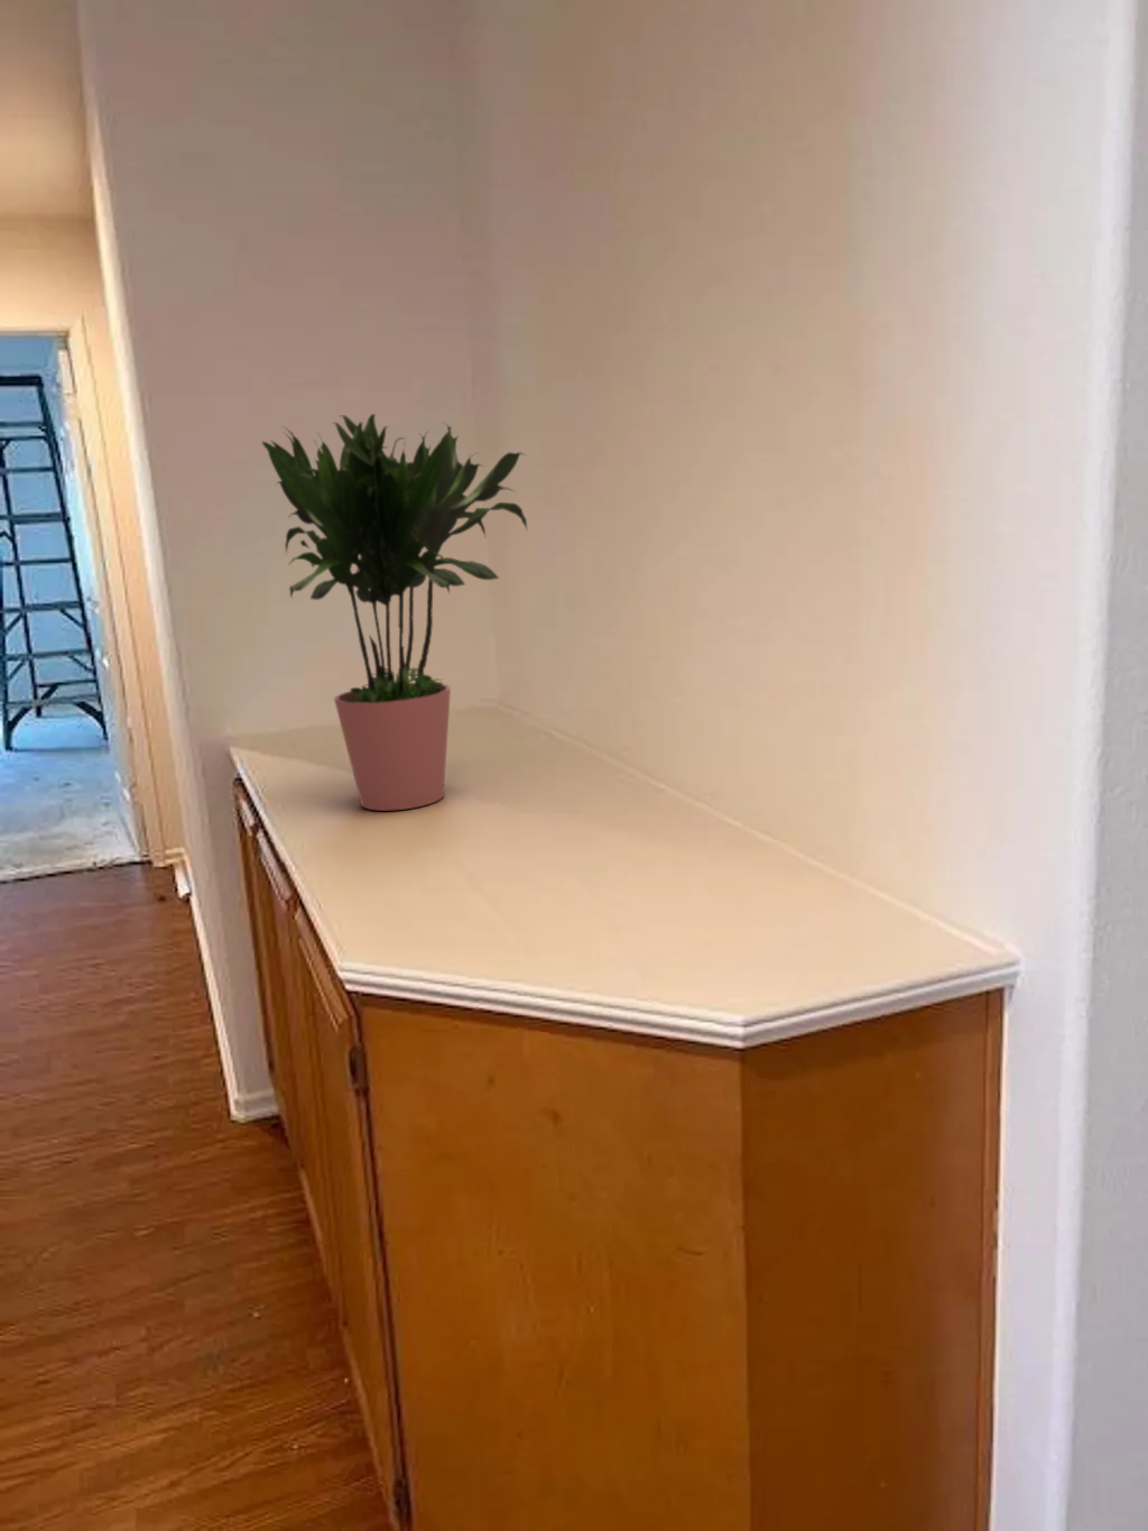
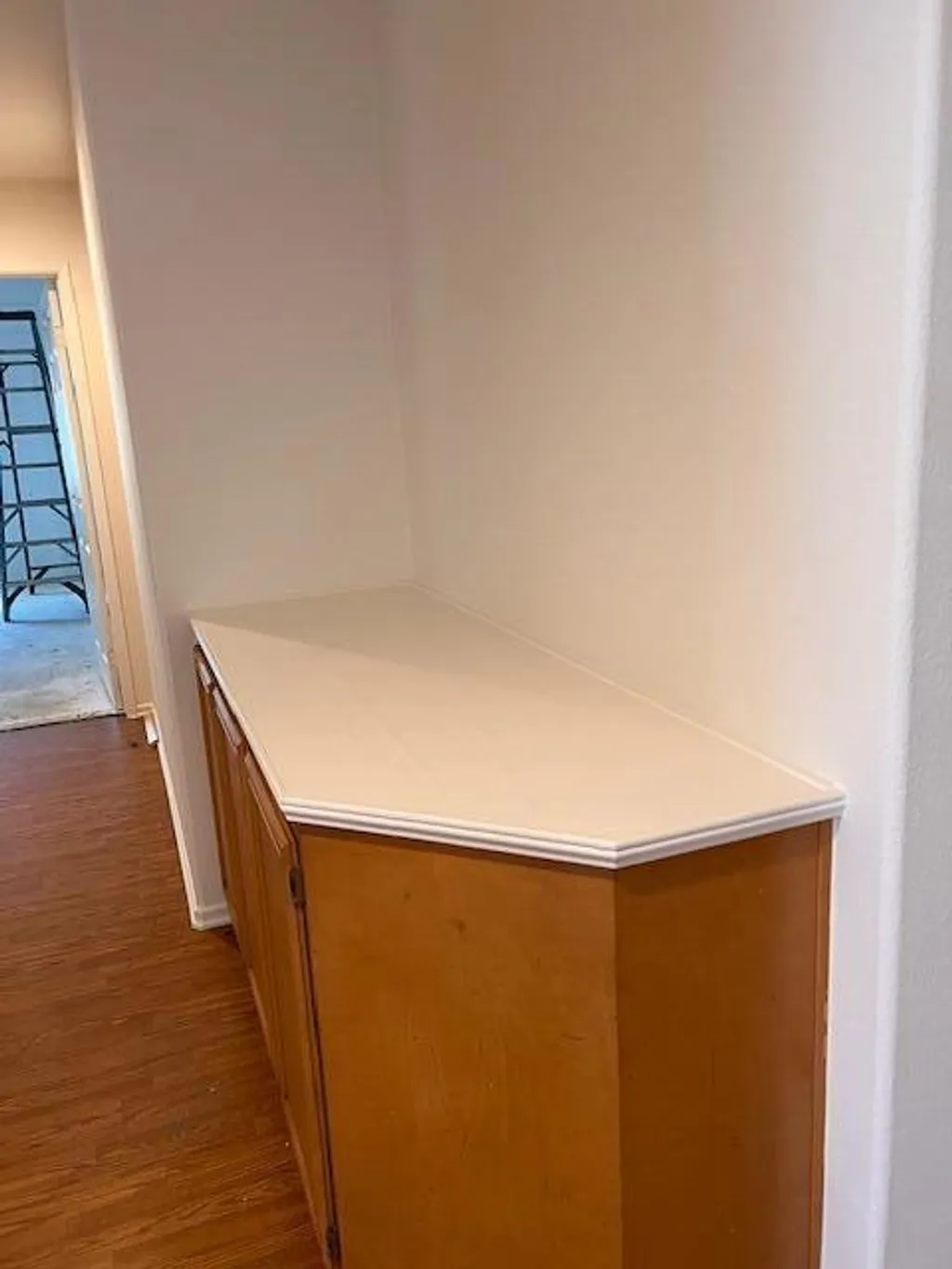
- potted plant (386, 610)
